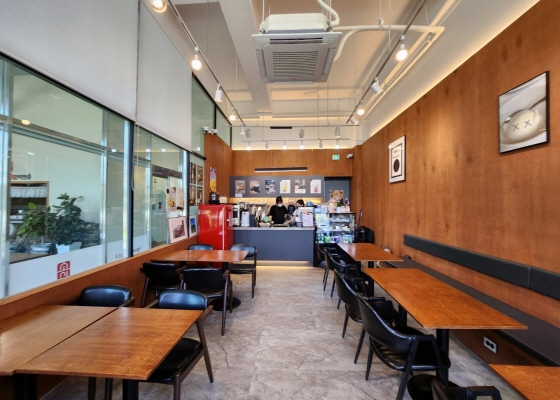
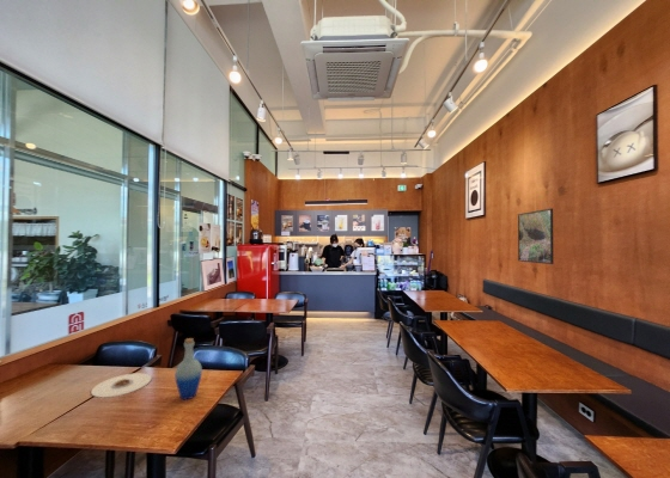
+ bottle (188, 367)
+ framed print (534, 237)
+ plate (122, 382)
